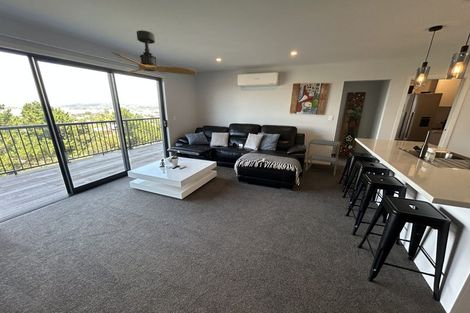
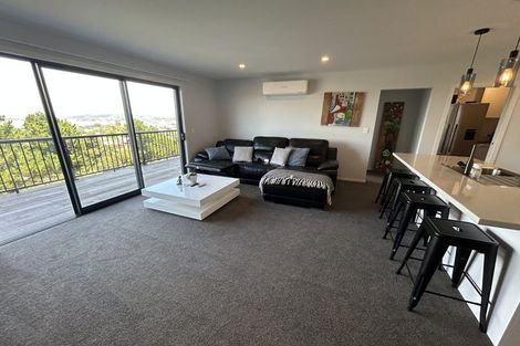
- side table (323, 156)
- ceiling fan (155, 57)
